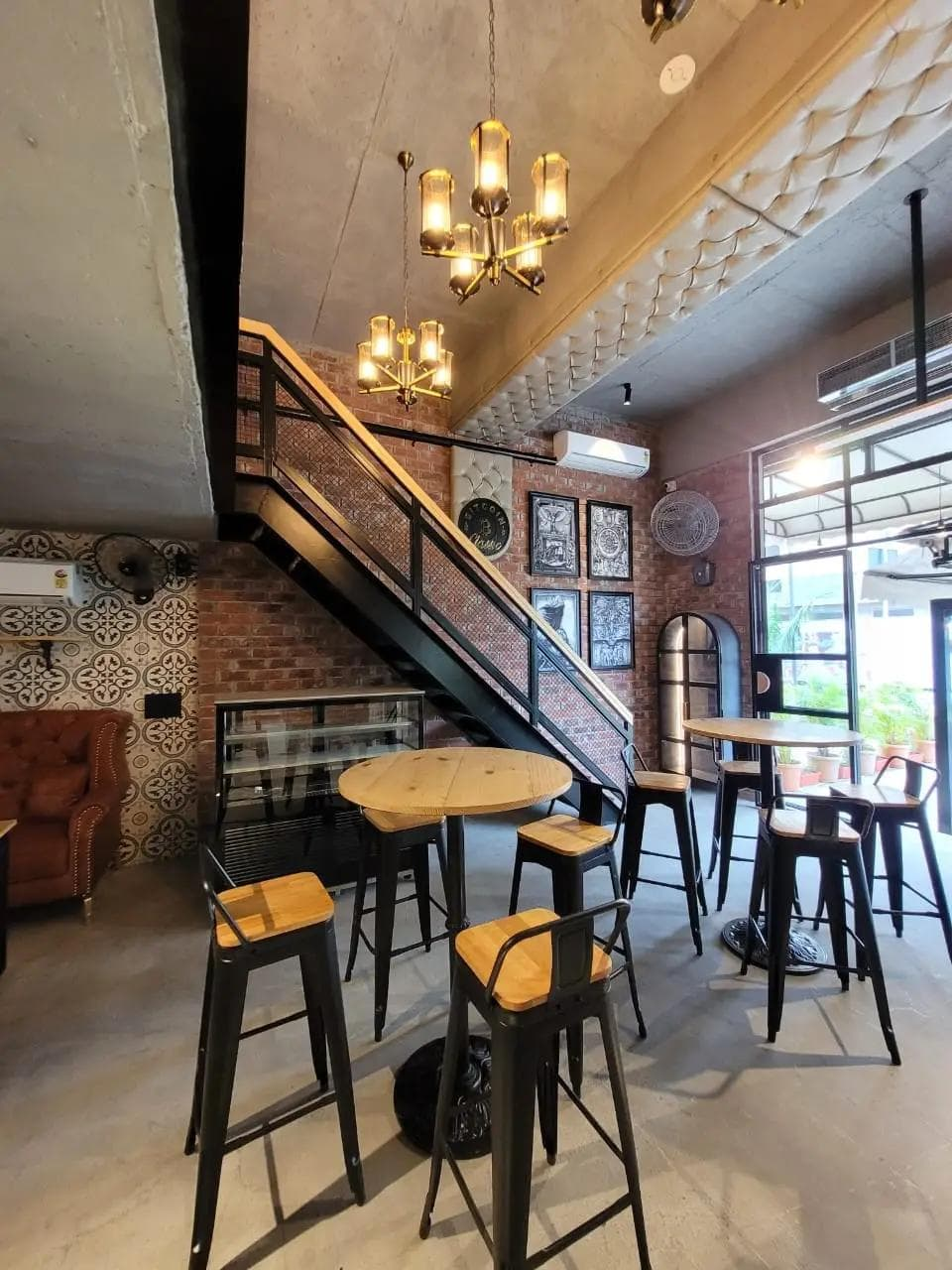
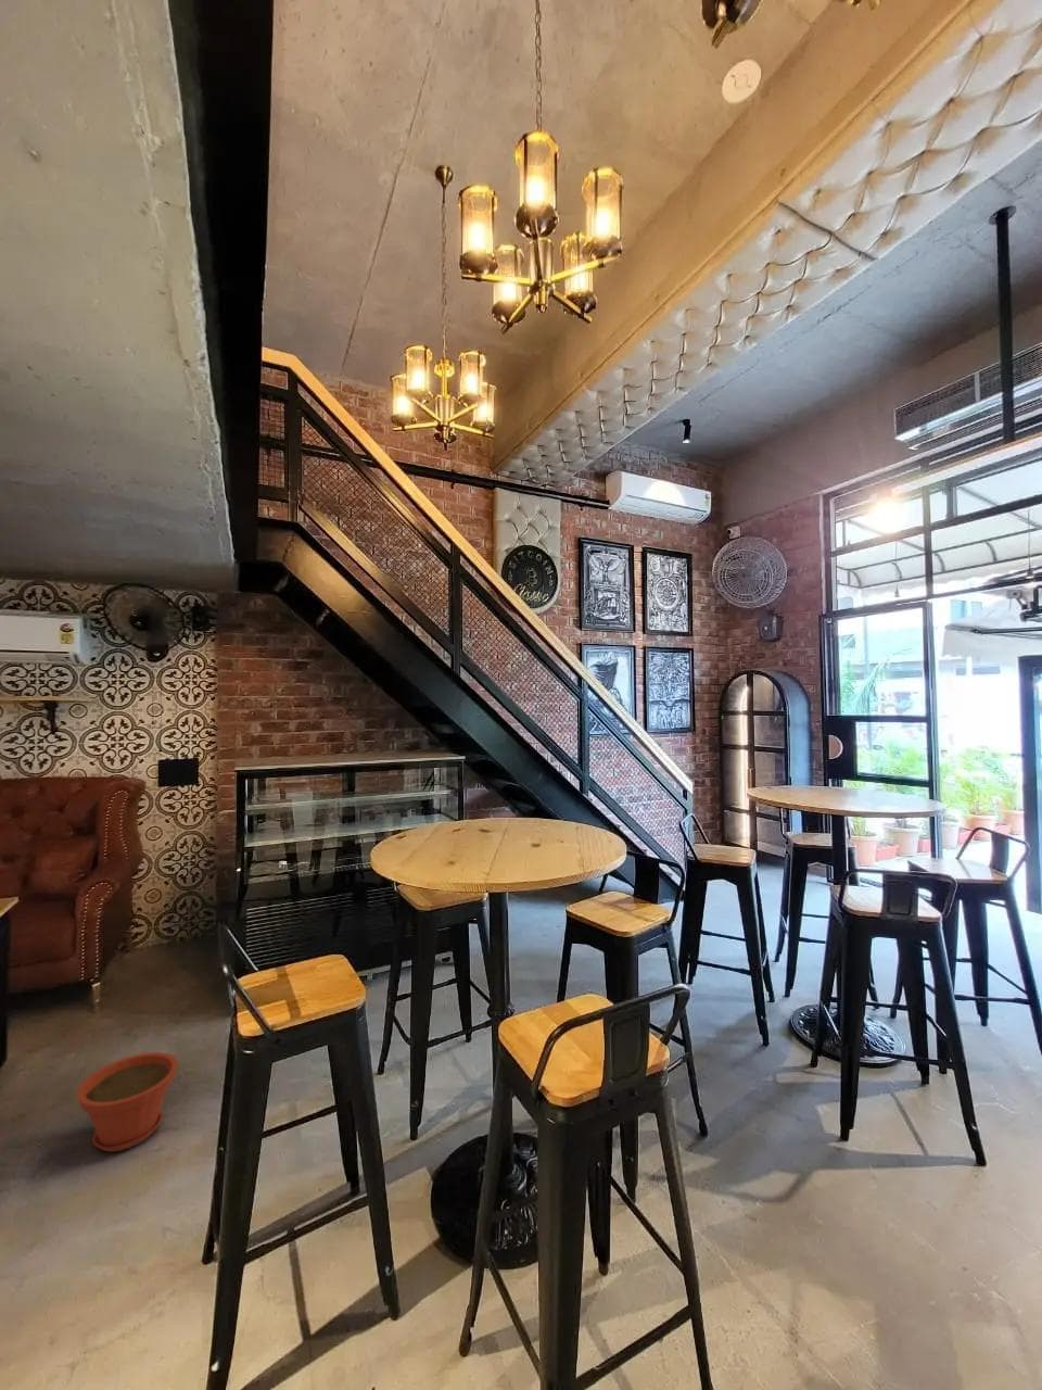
+ plant pot (128, 1105)
